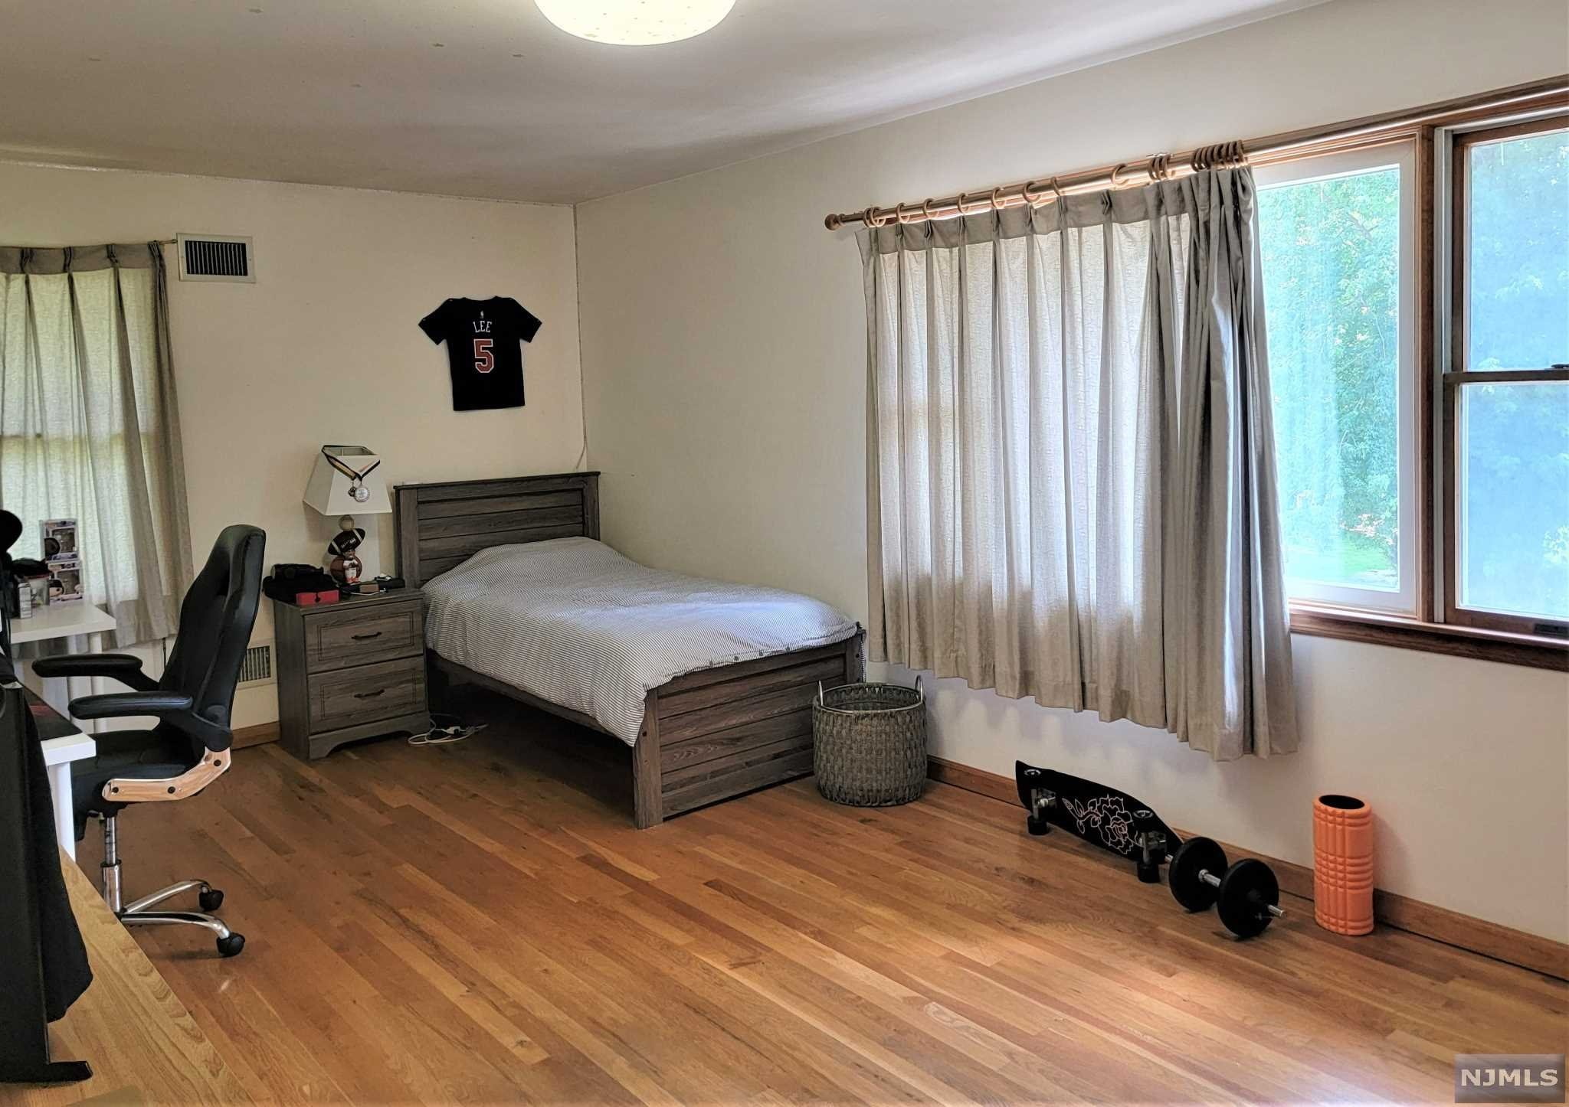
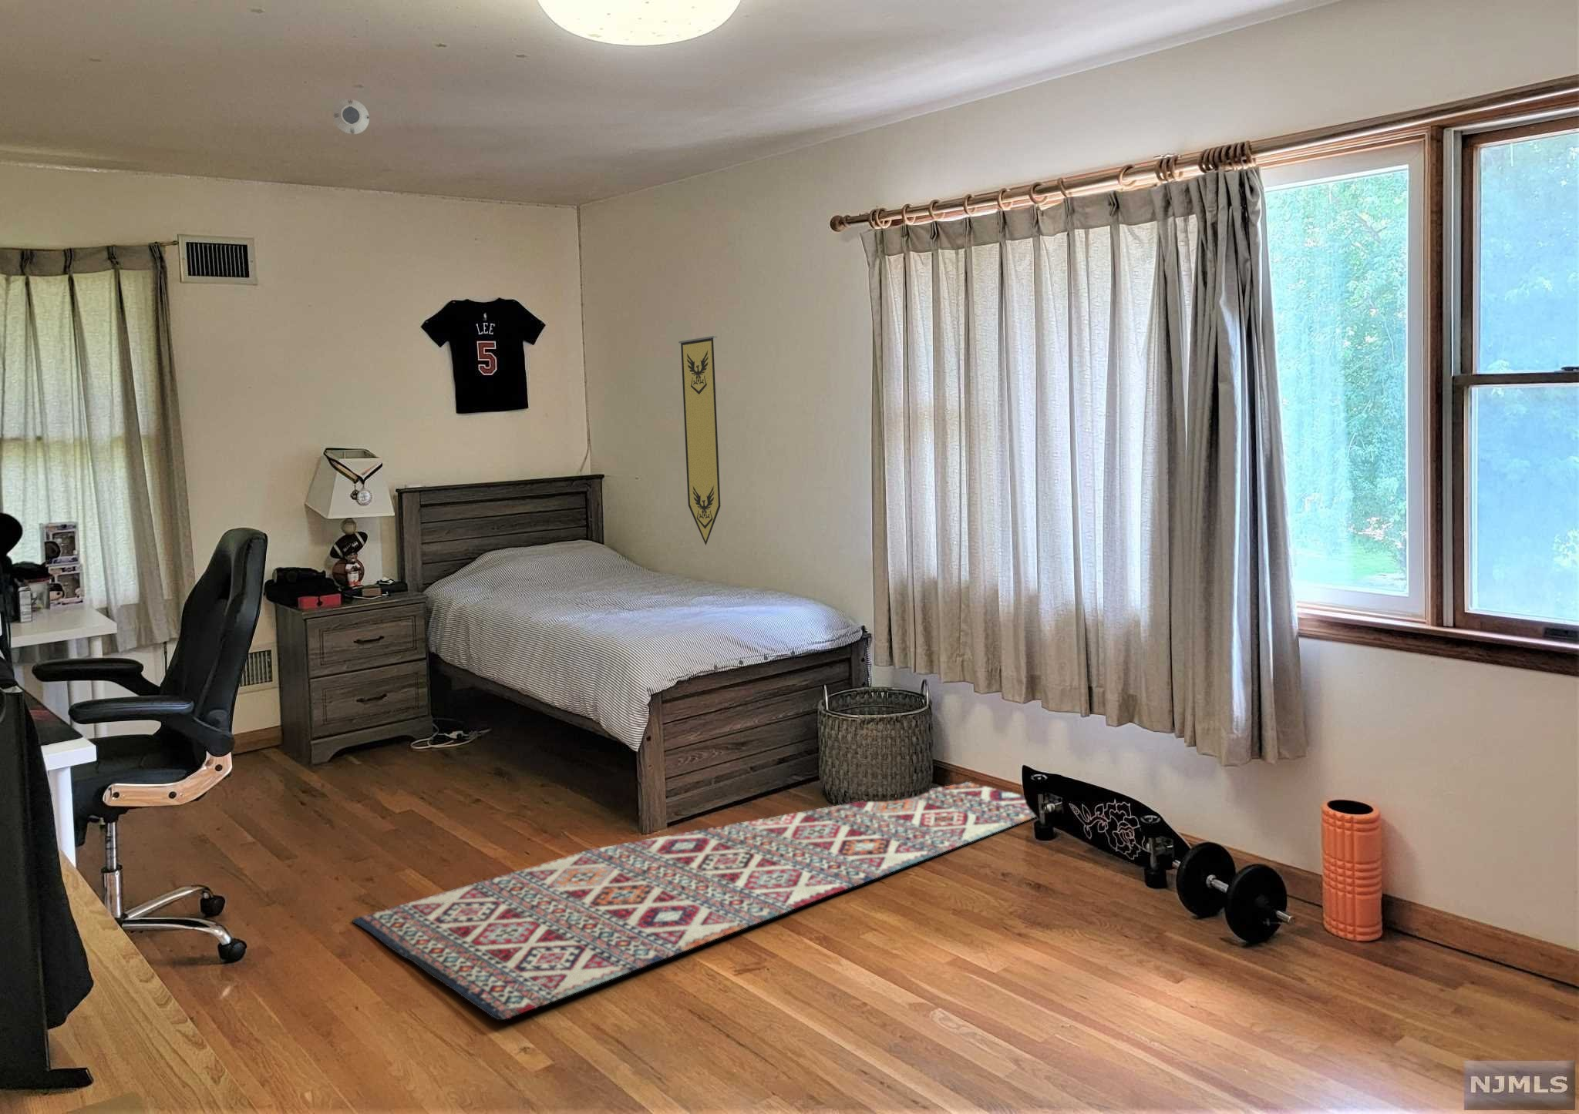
+ smoke detector (351, 116)
+ rug (774, 846)
+ pennant (702, 442)
